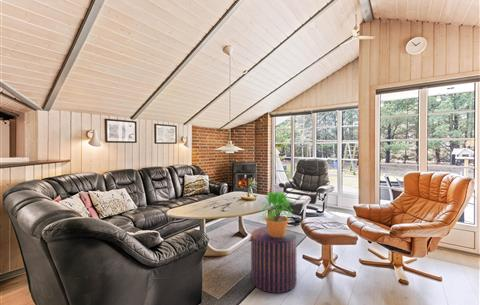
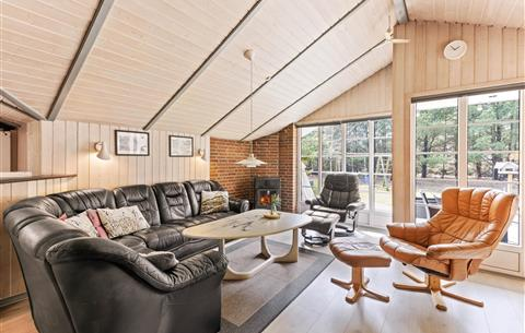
- potted plant (276, 211)
- stool (273, 256)
